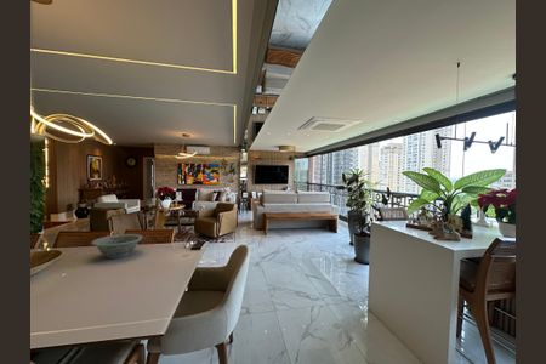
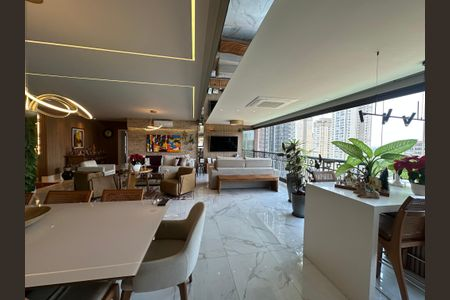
- decorative bowl (118, 246)
